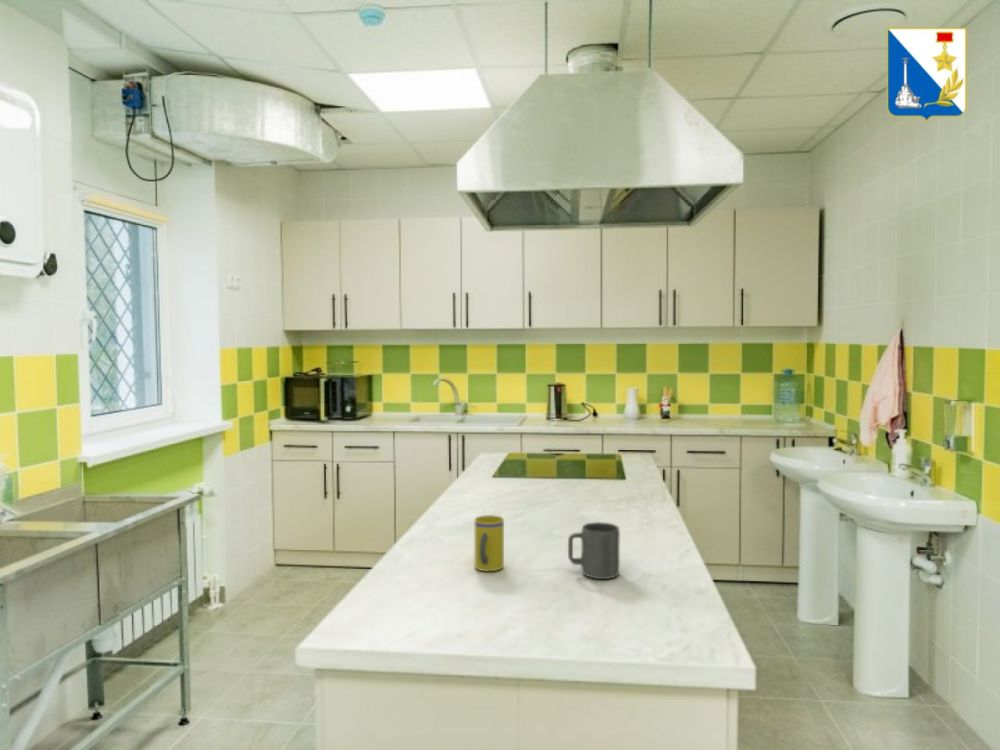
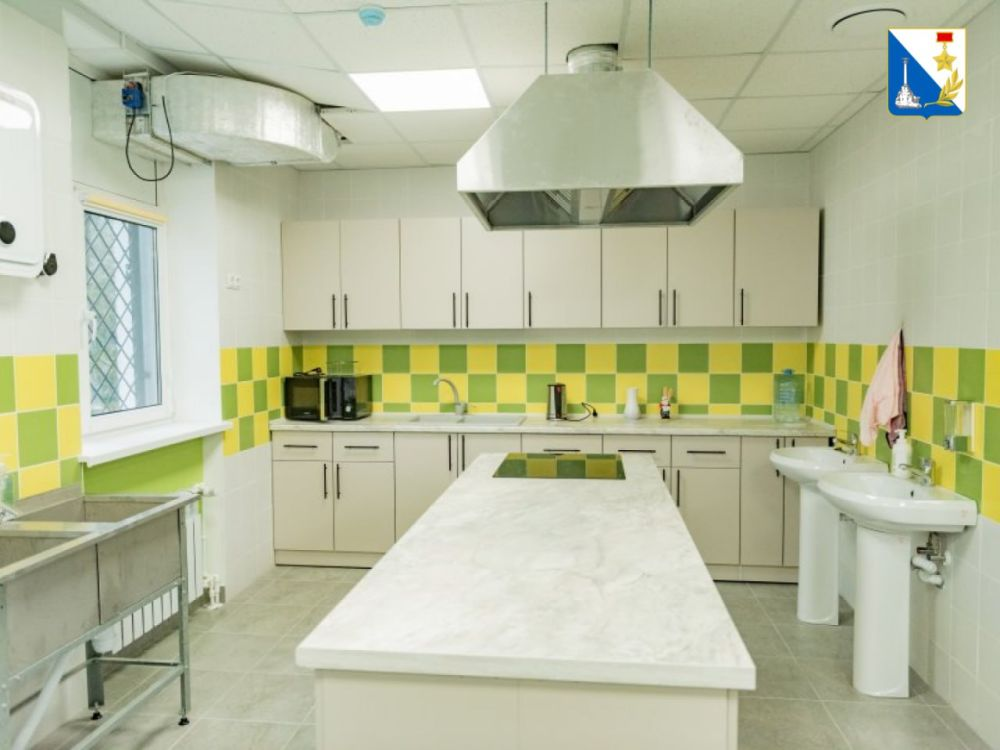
- mug (487, 544)
- mug (593, 550)
